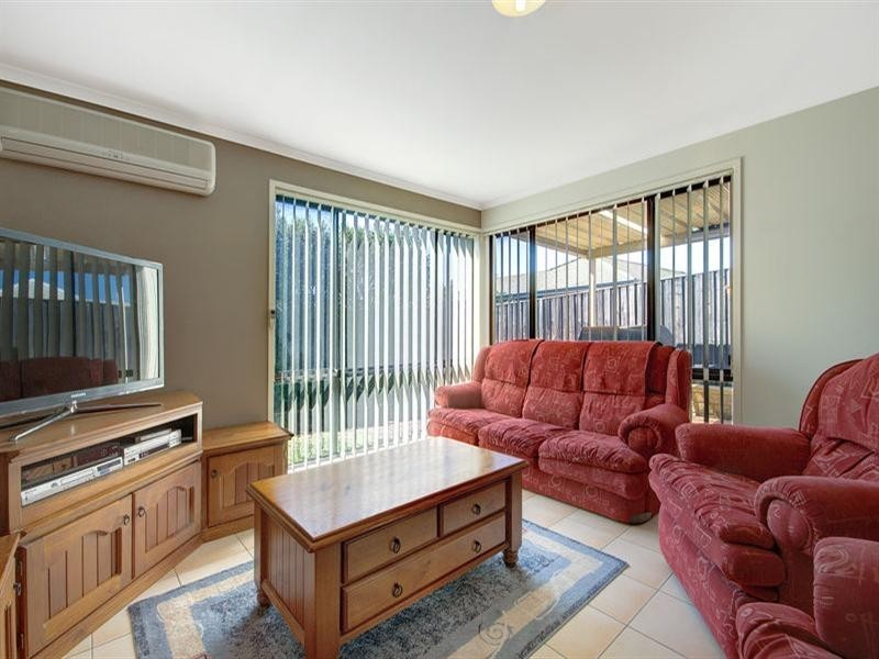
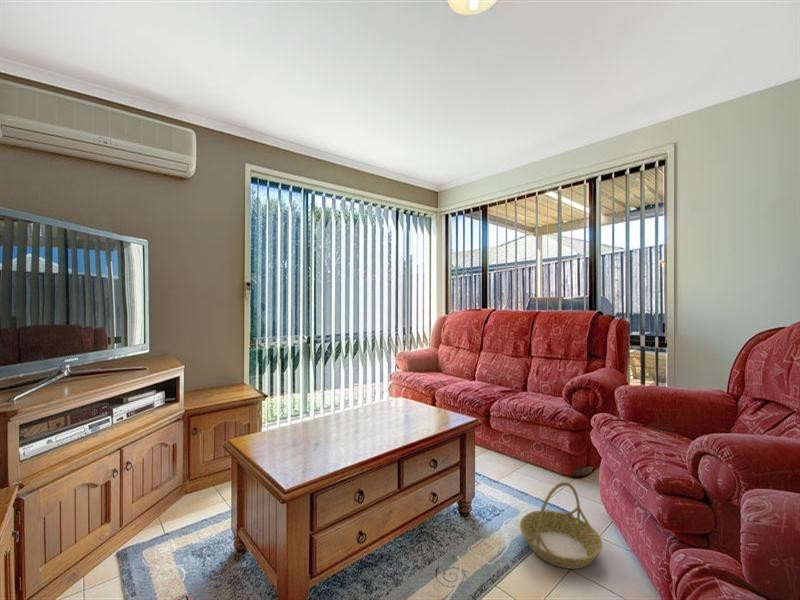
+ basket (559, 515)
